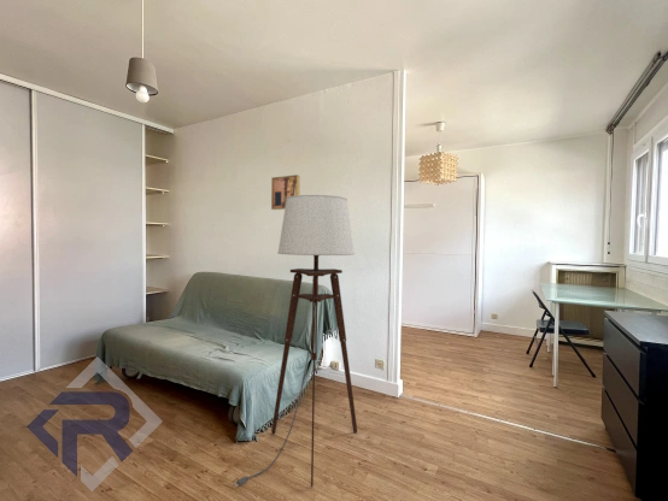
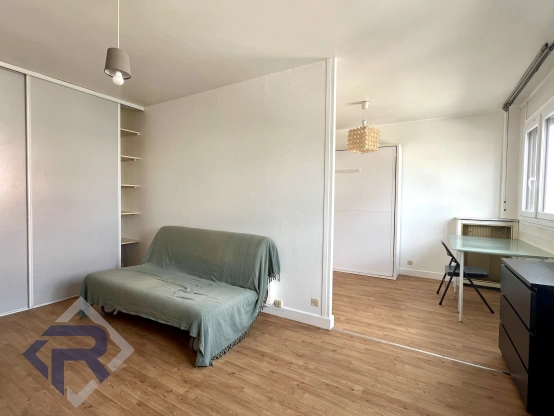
- floor lamp (293, 326)
- wall art (285, 193)
